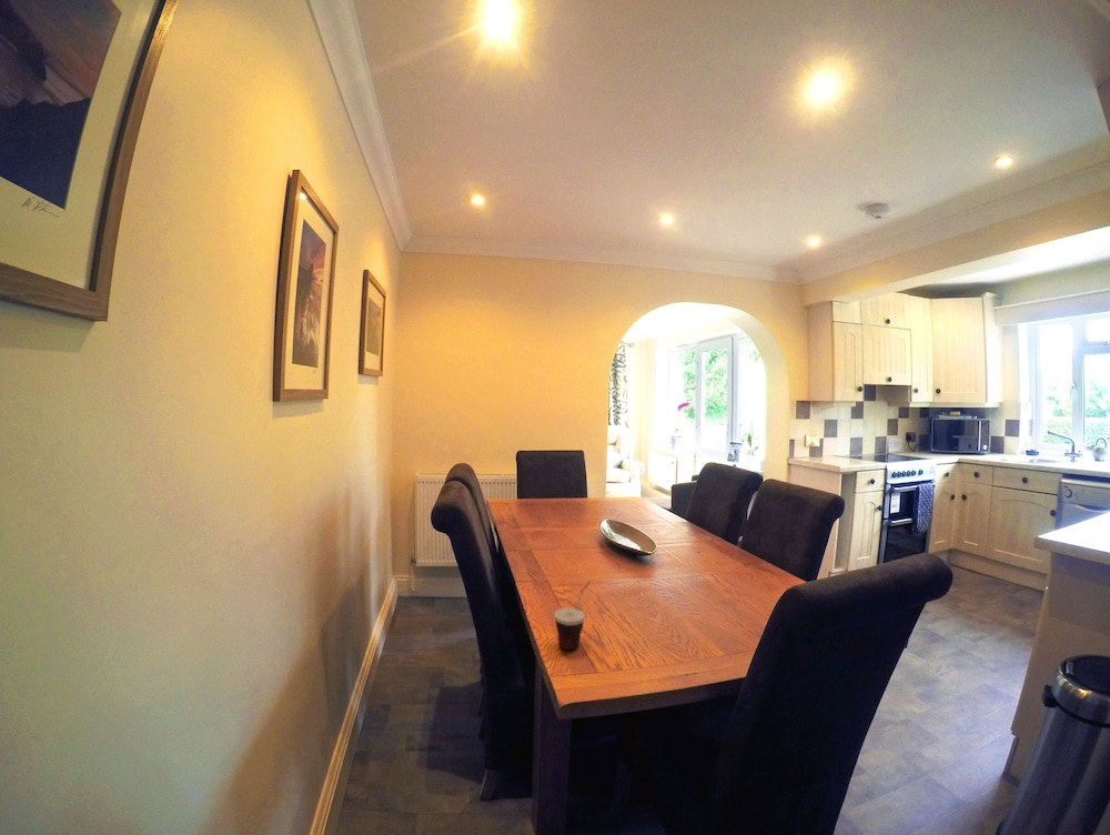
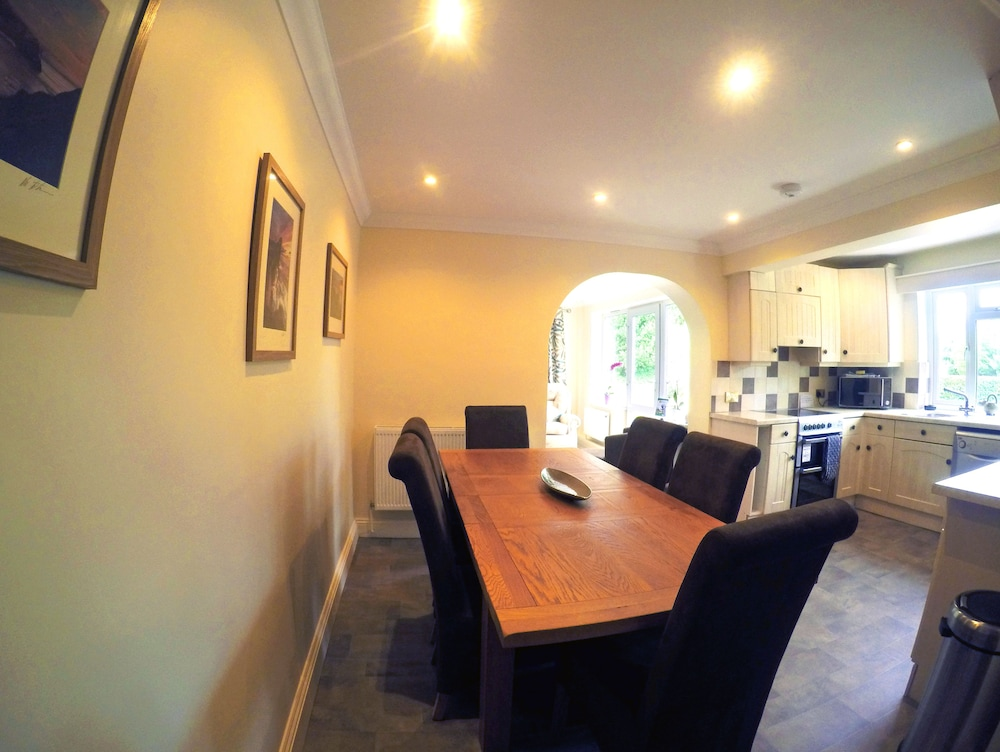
- cup (575, 614)
